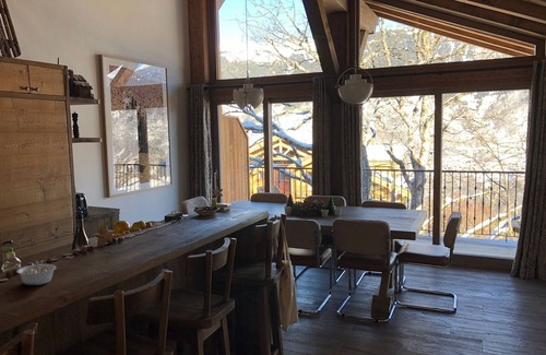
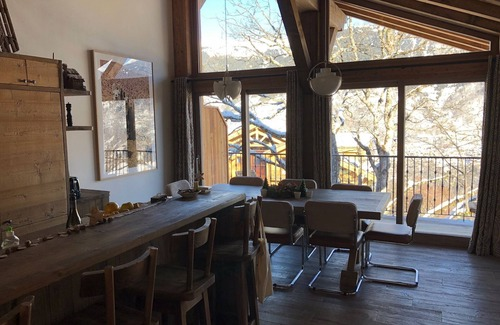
- legume (36, 273)
